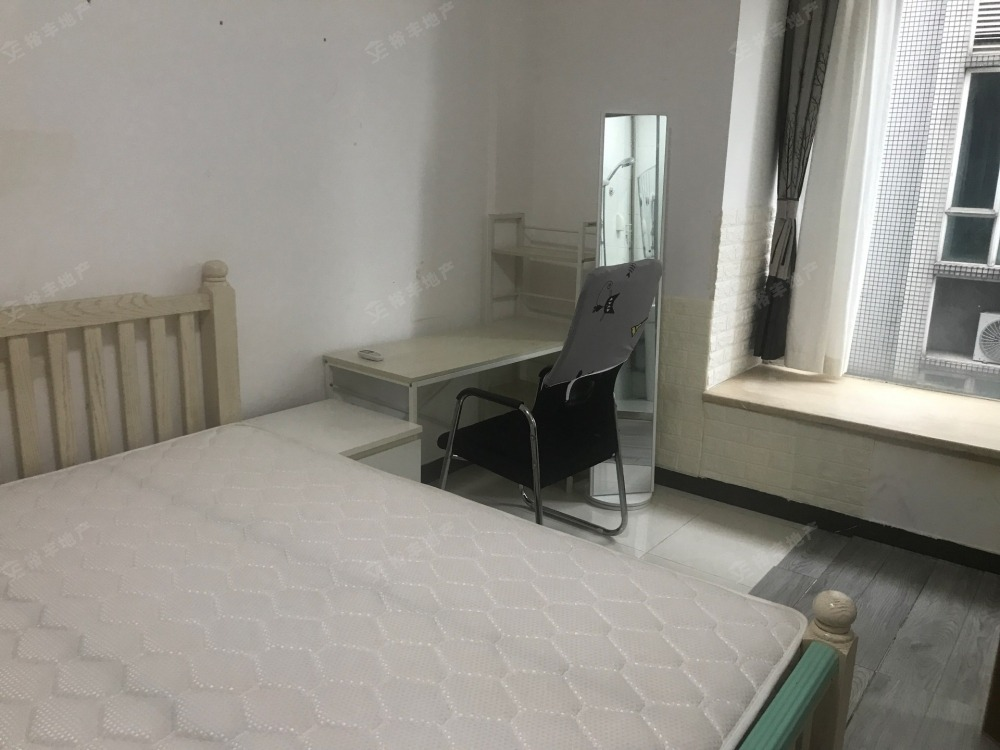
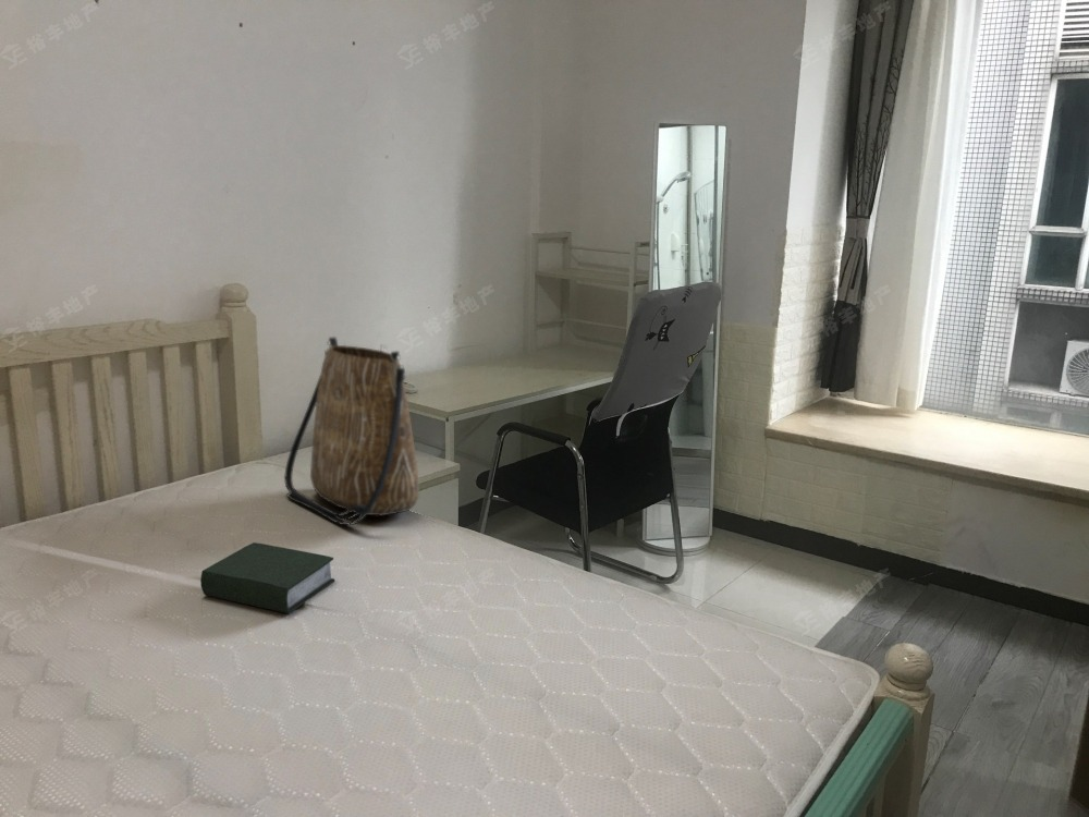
+ book (268, 576)
+ tote bag (356, 426)
